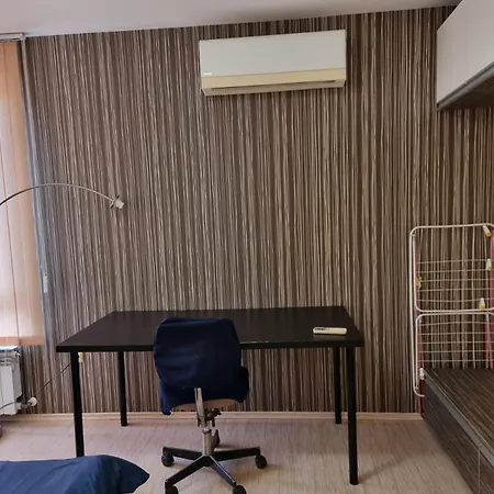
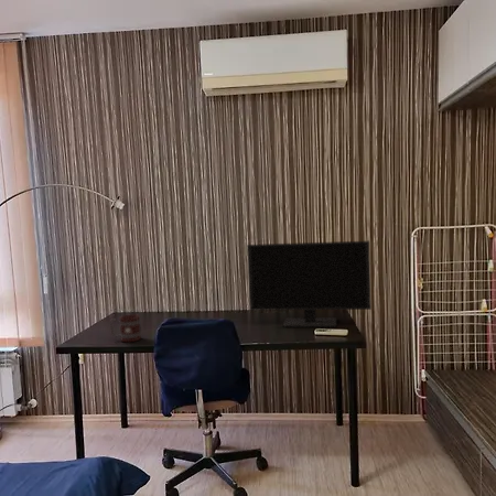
+ monitor (309, 282)
+ mug (125, 327)
